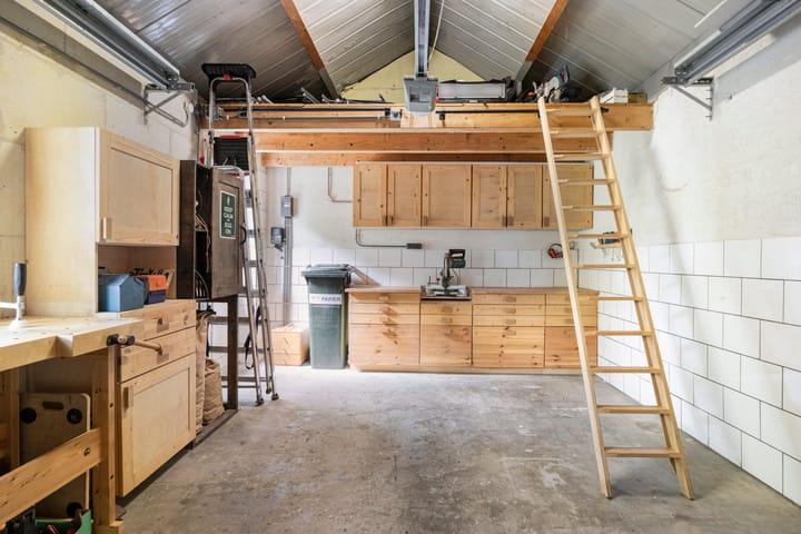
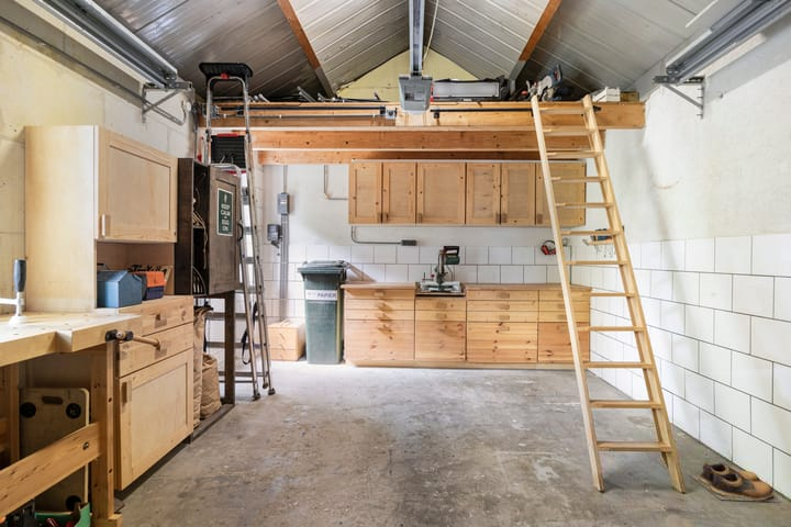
+ shoes (733, 478)
